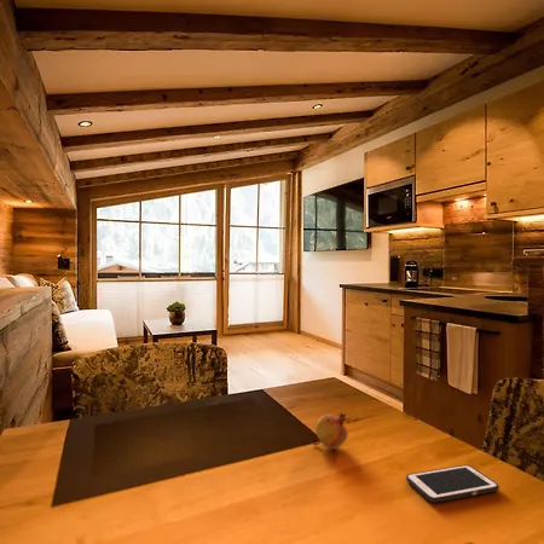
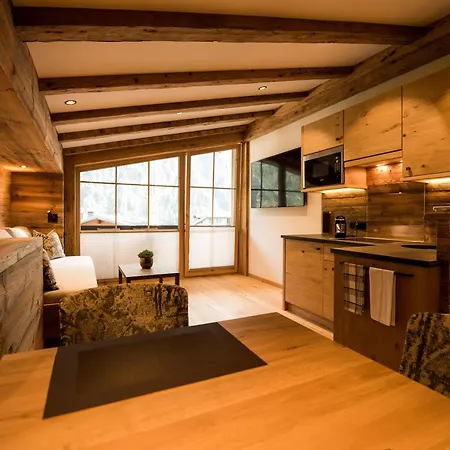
- fruit (331, 428)
- cell phone (451, 482)
